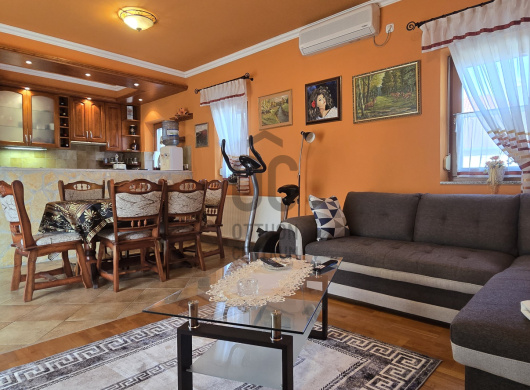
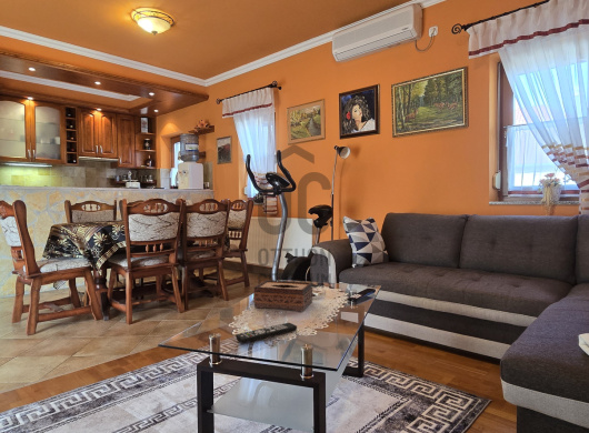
+ remote control (267, 332)
+ tissue box (283, 294)
